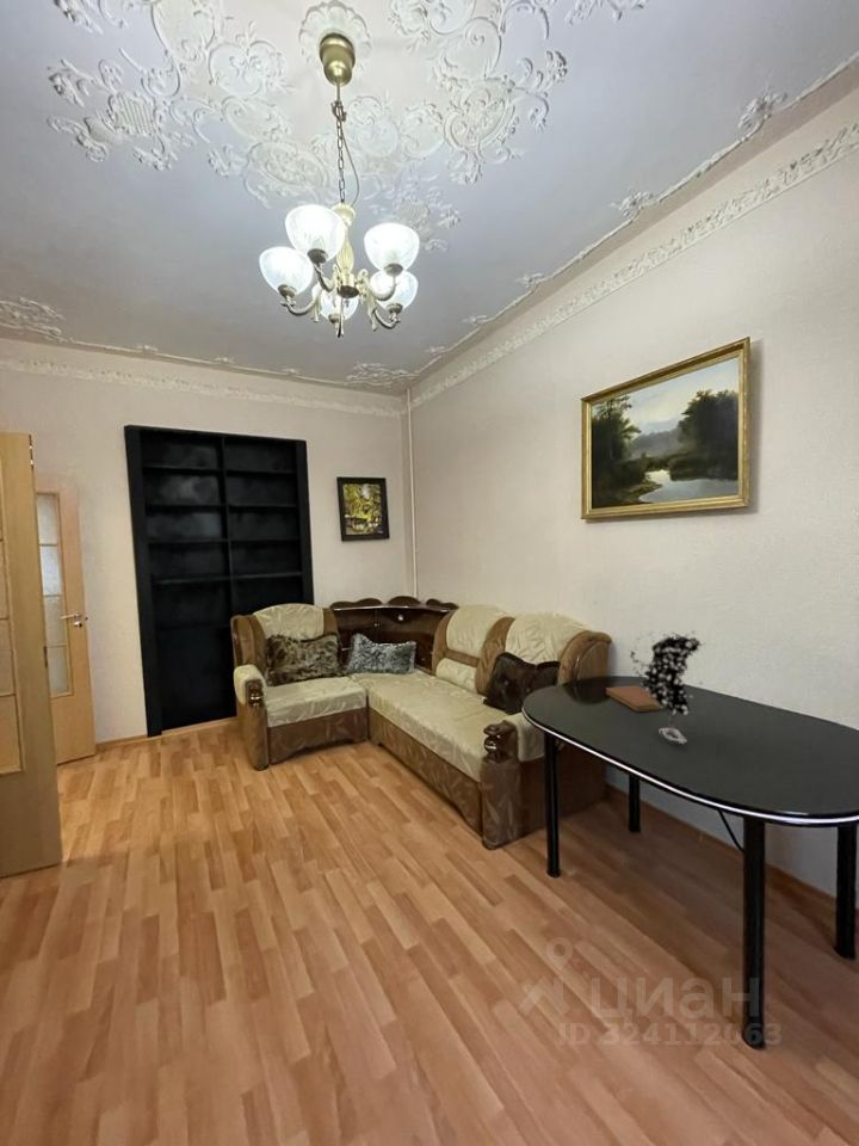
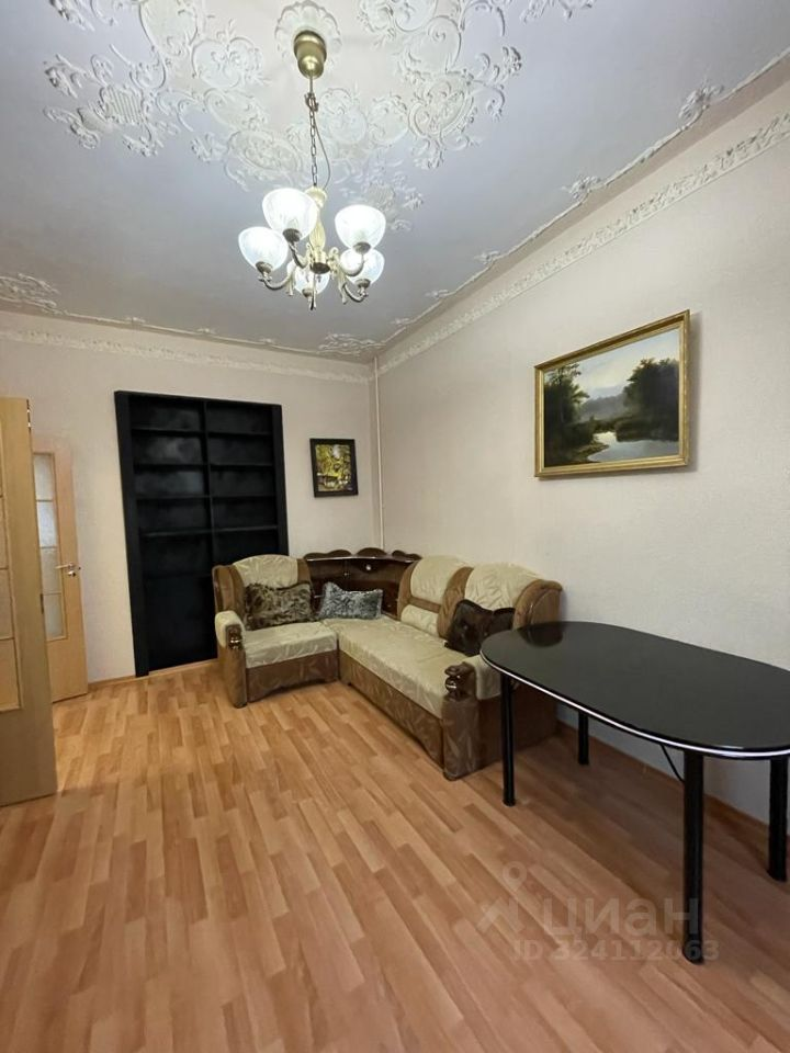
- plant (673, 683)
- notebook (637, 697)
